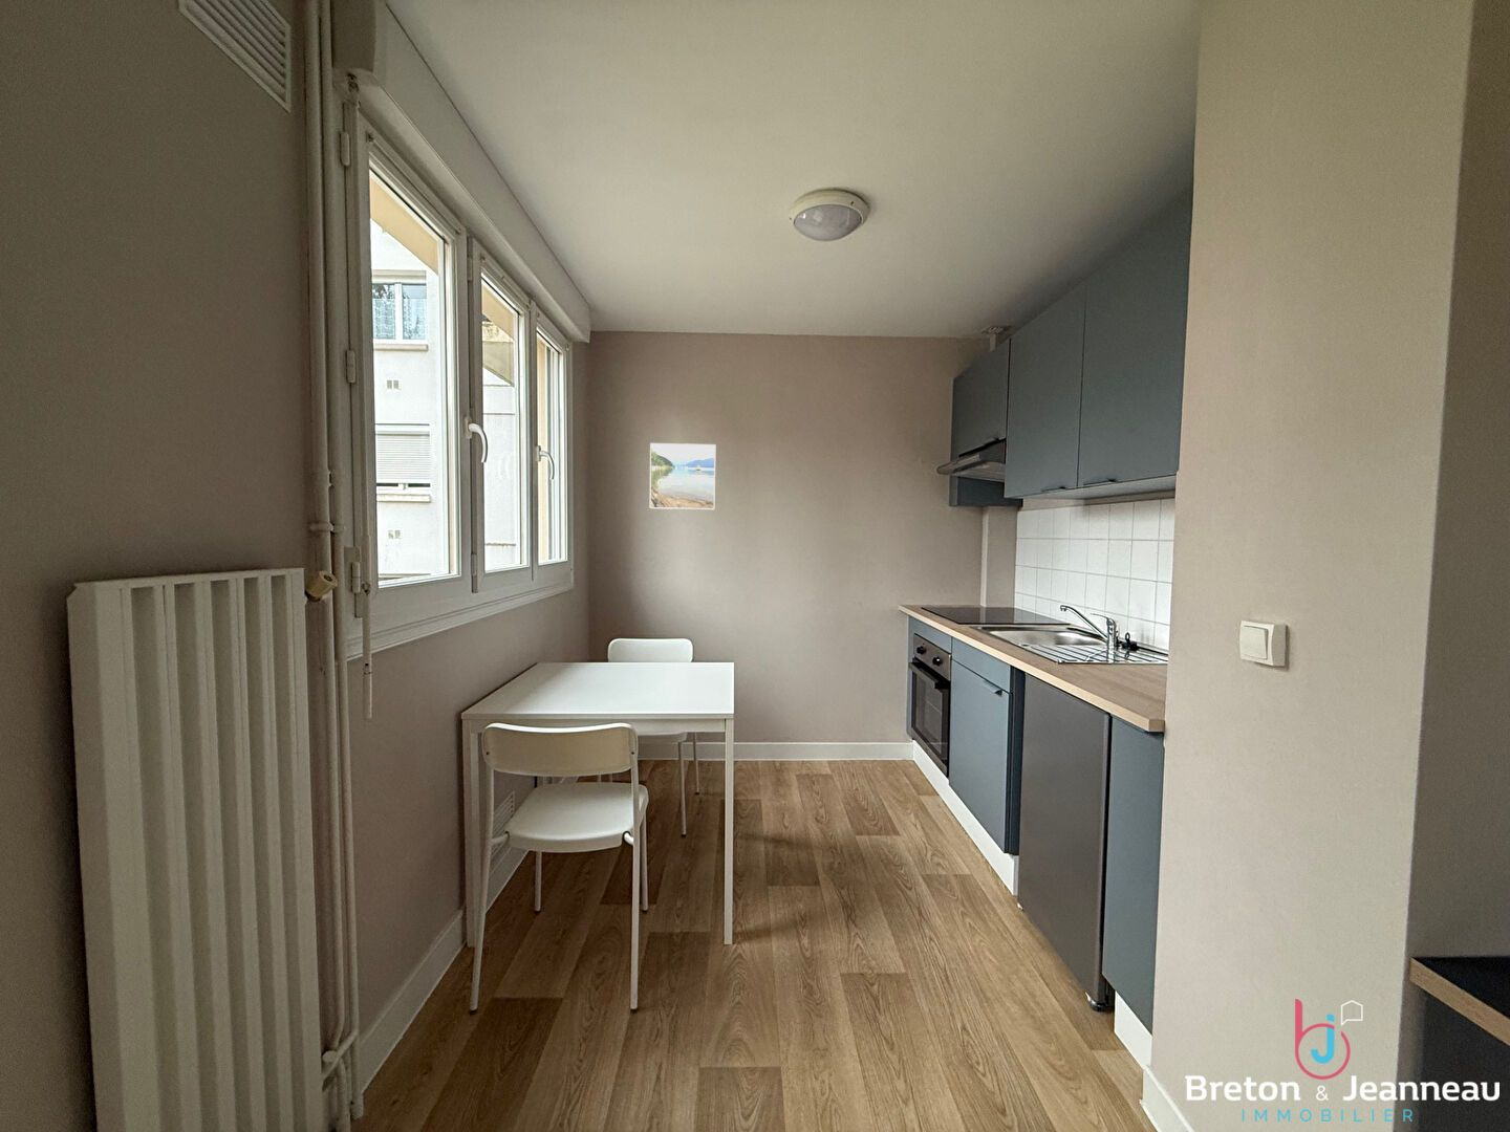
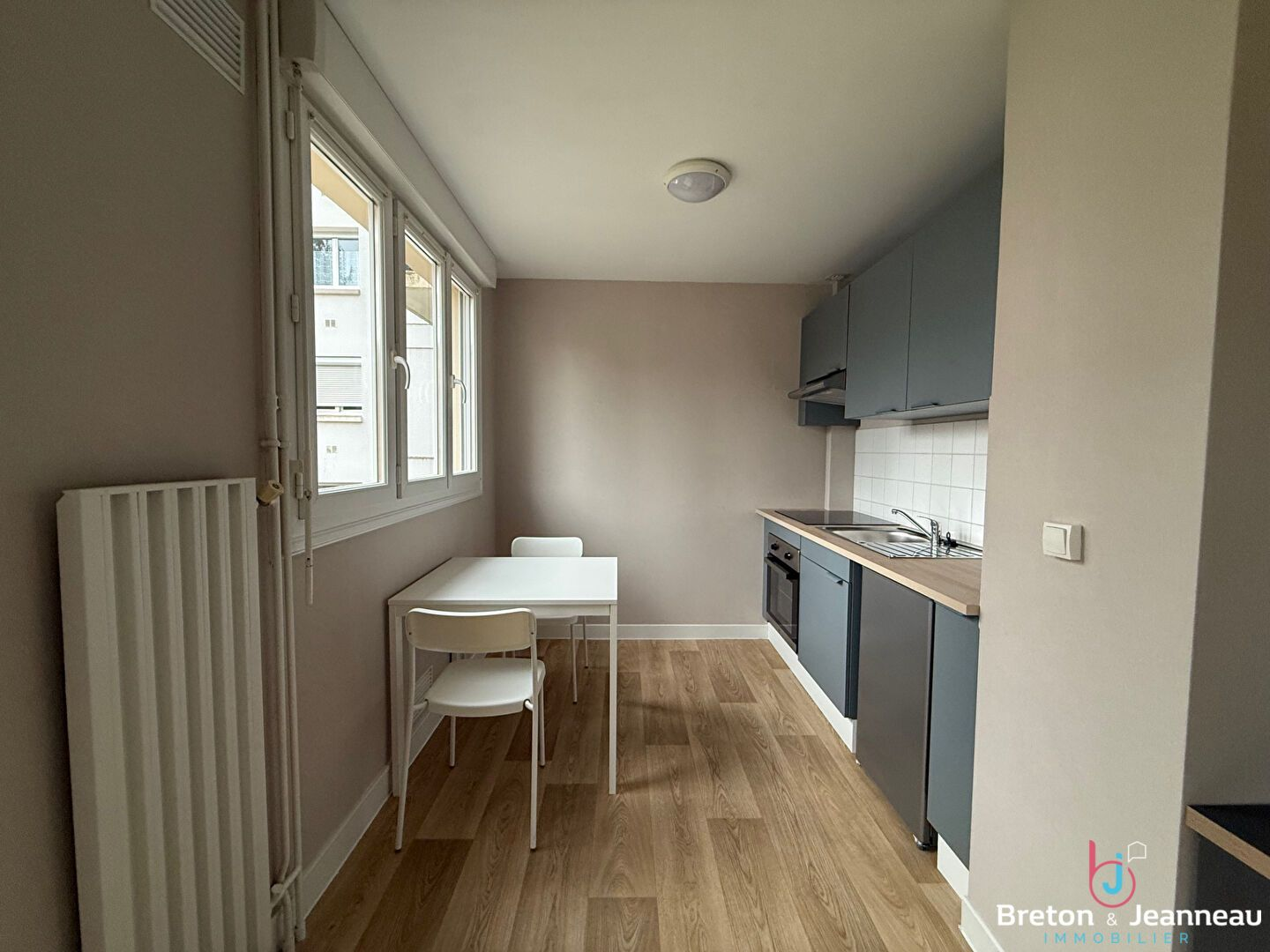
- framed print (682, 476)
